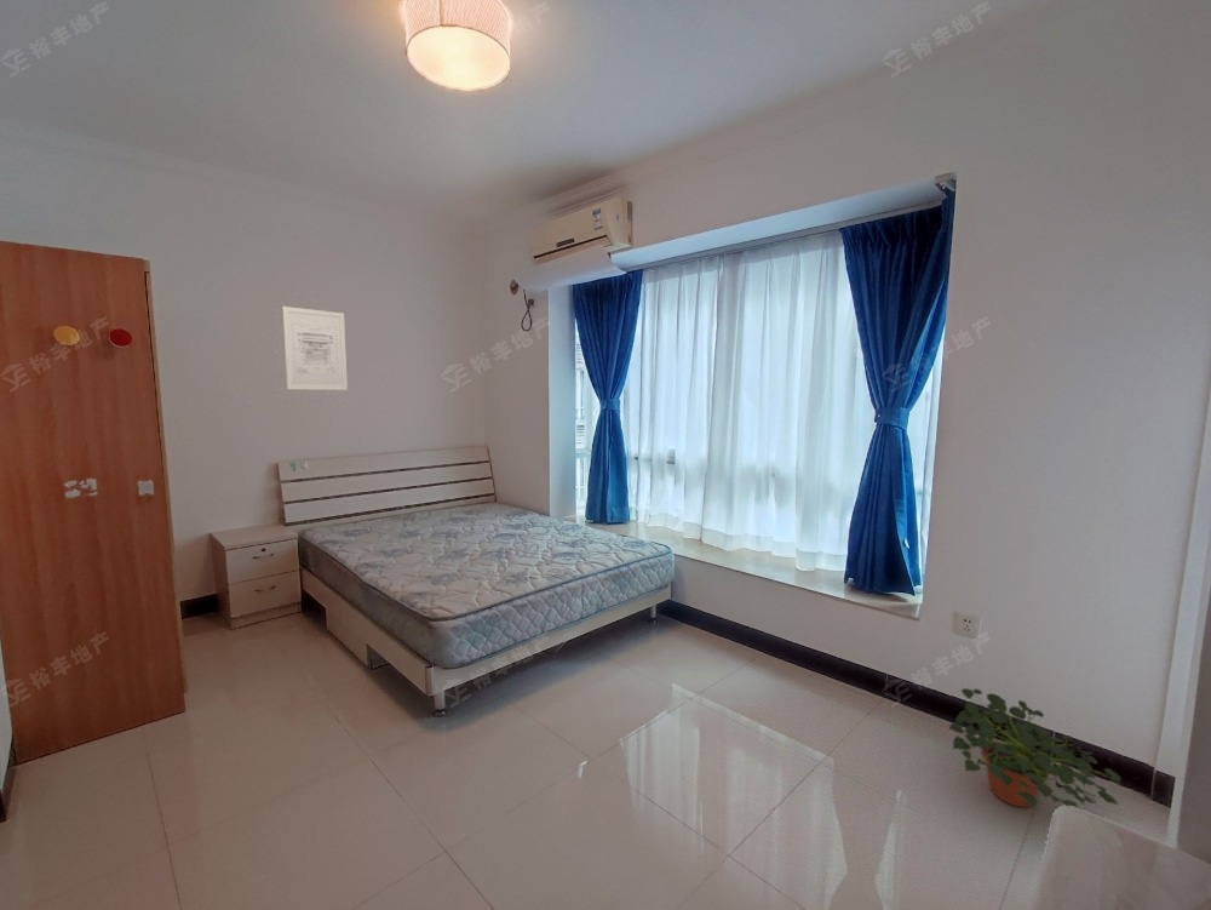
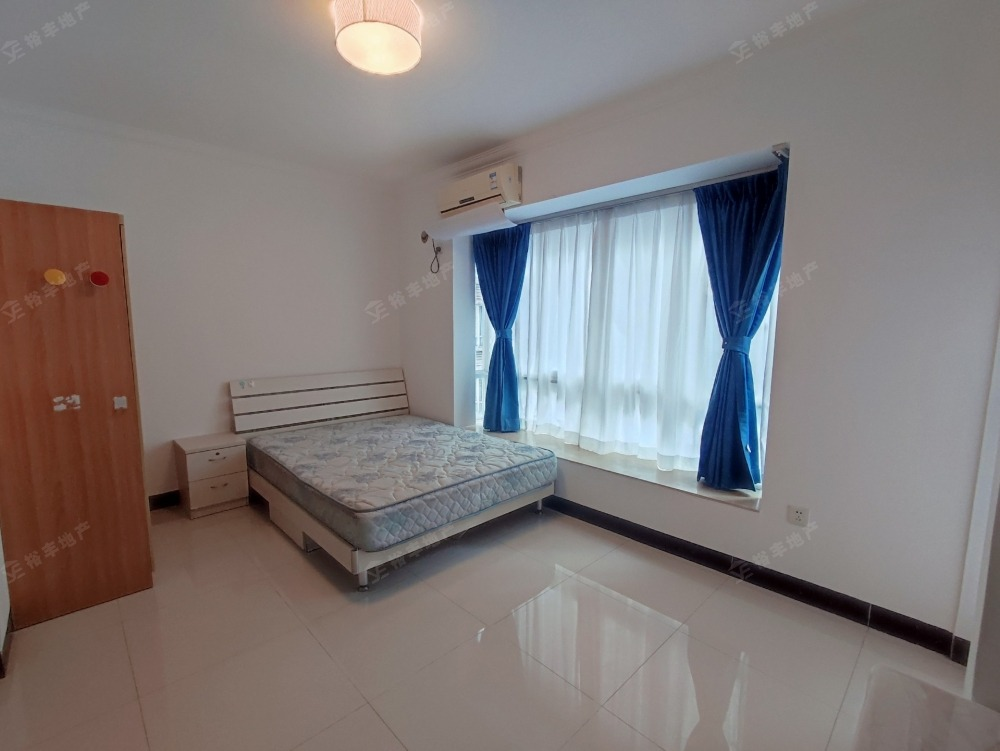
- potted plant (1027, 761)
- wall art (316, 349)
